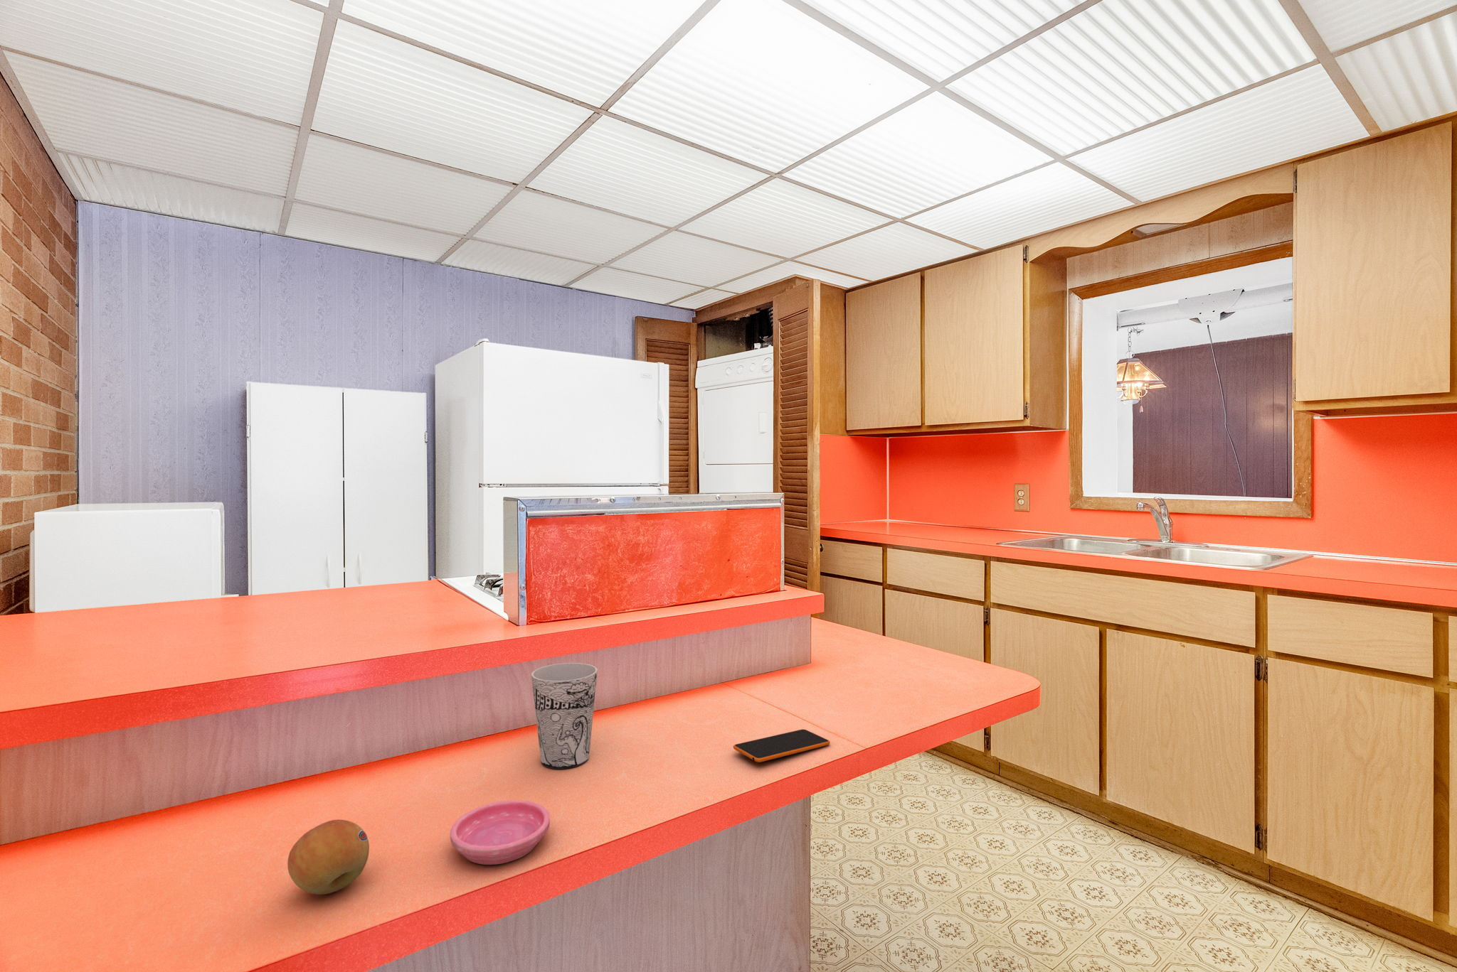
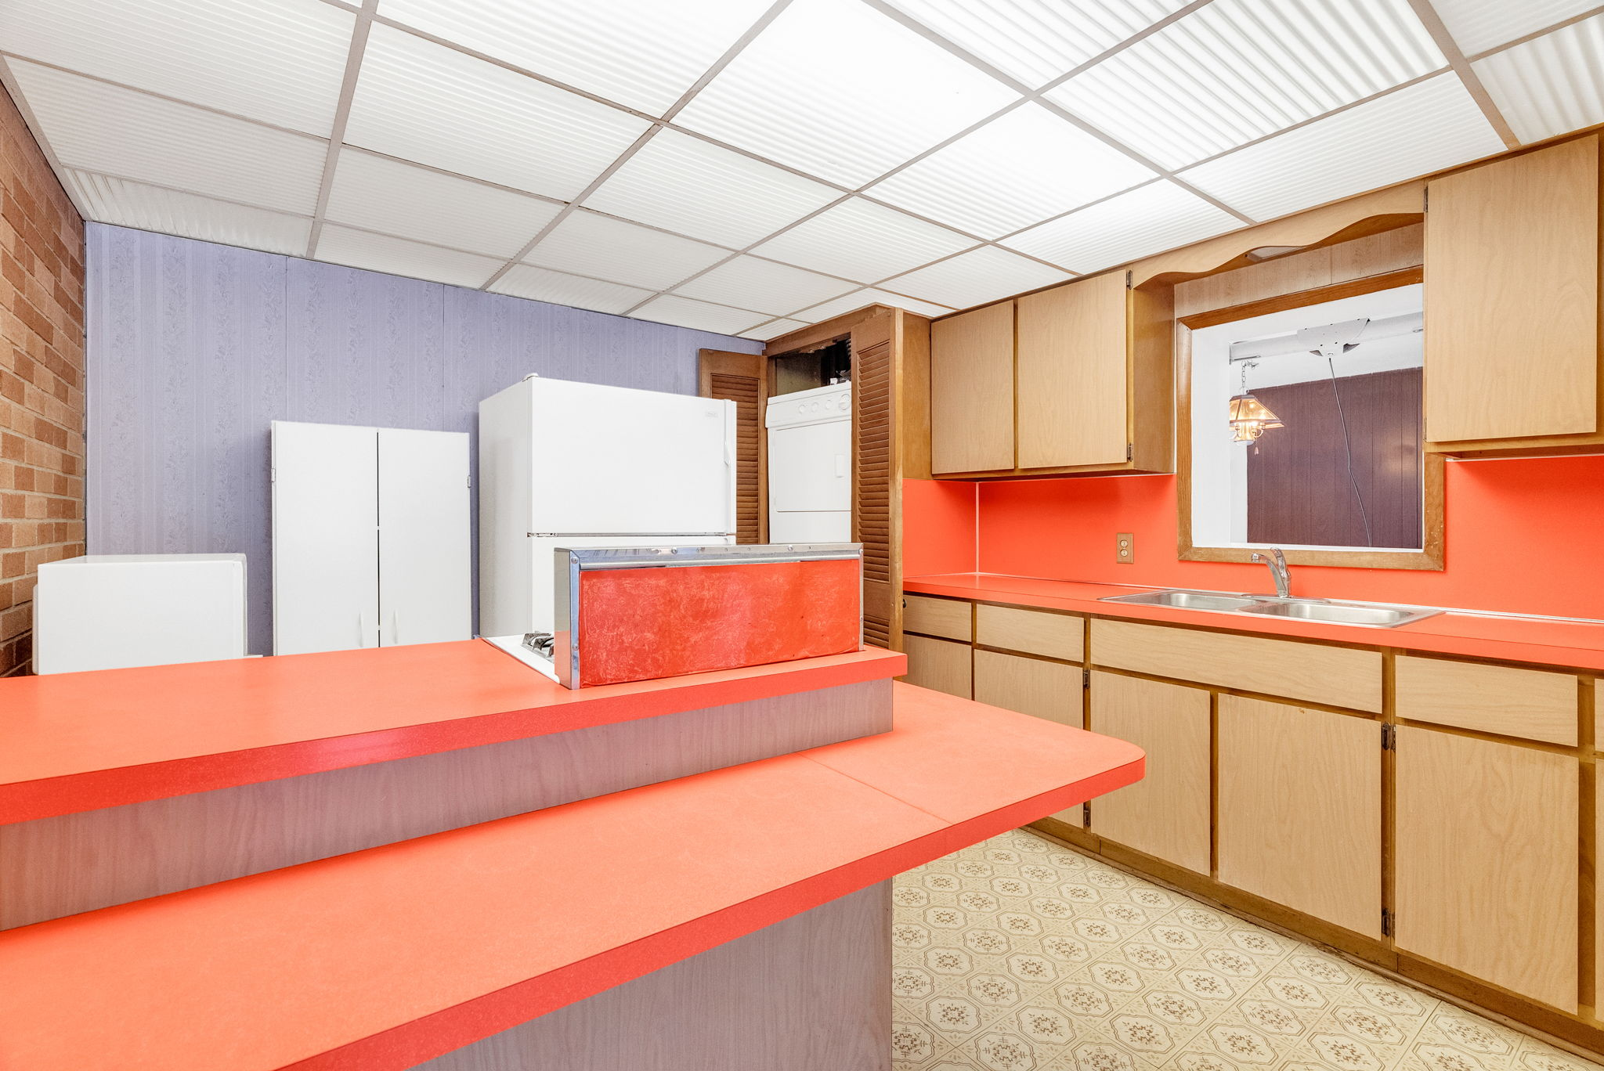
- fruit (330, 856)
- saucer (501, 833)
- cup (565, 715)
- smartphone (782, 744)
